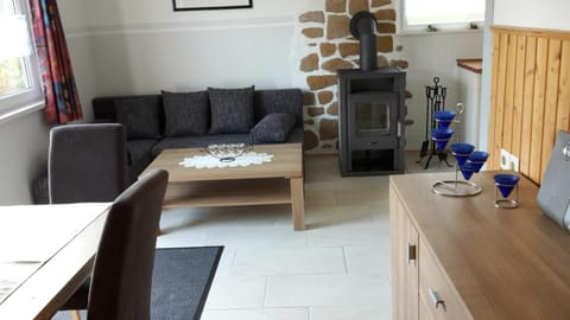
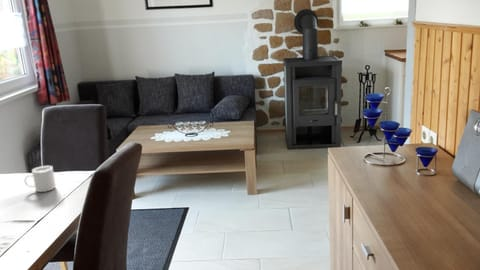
+ cup (39, 179)
